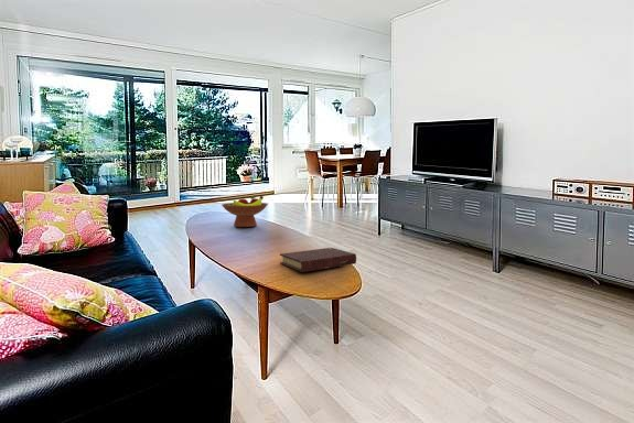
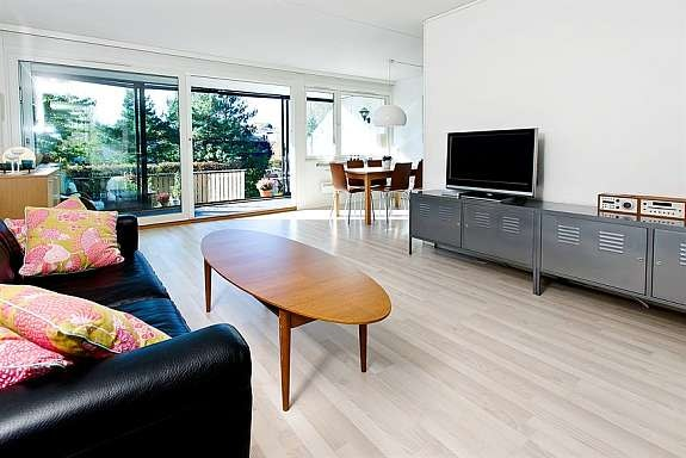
- fruit bowl (245, 210)
- book (318, 259)
